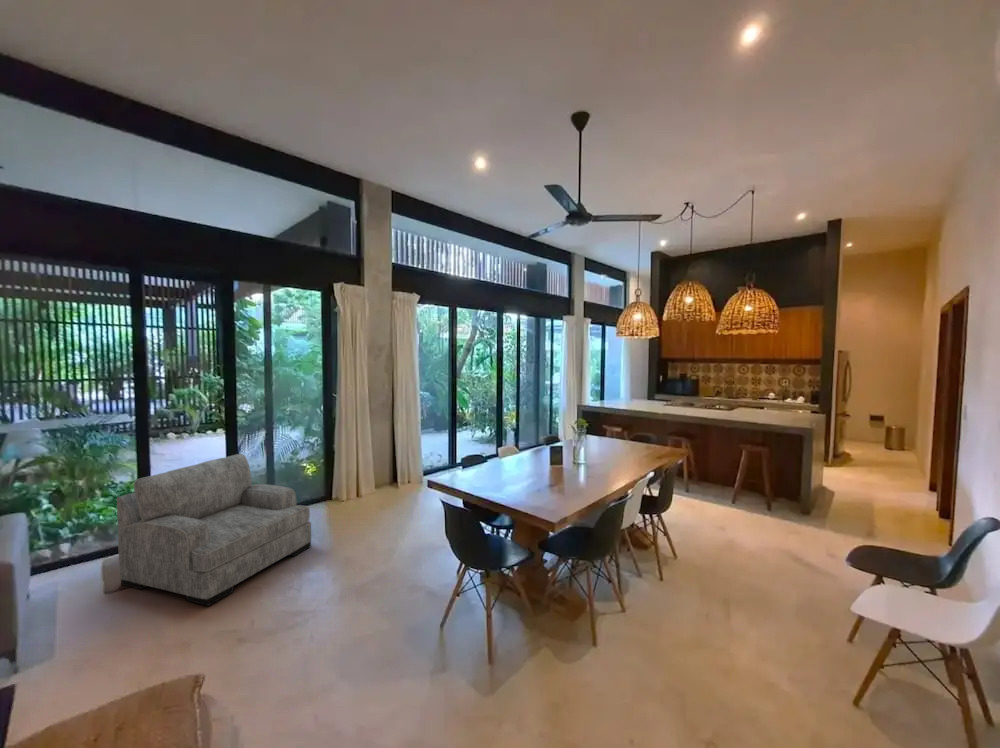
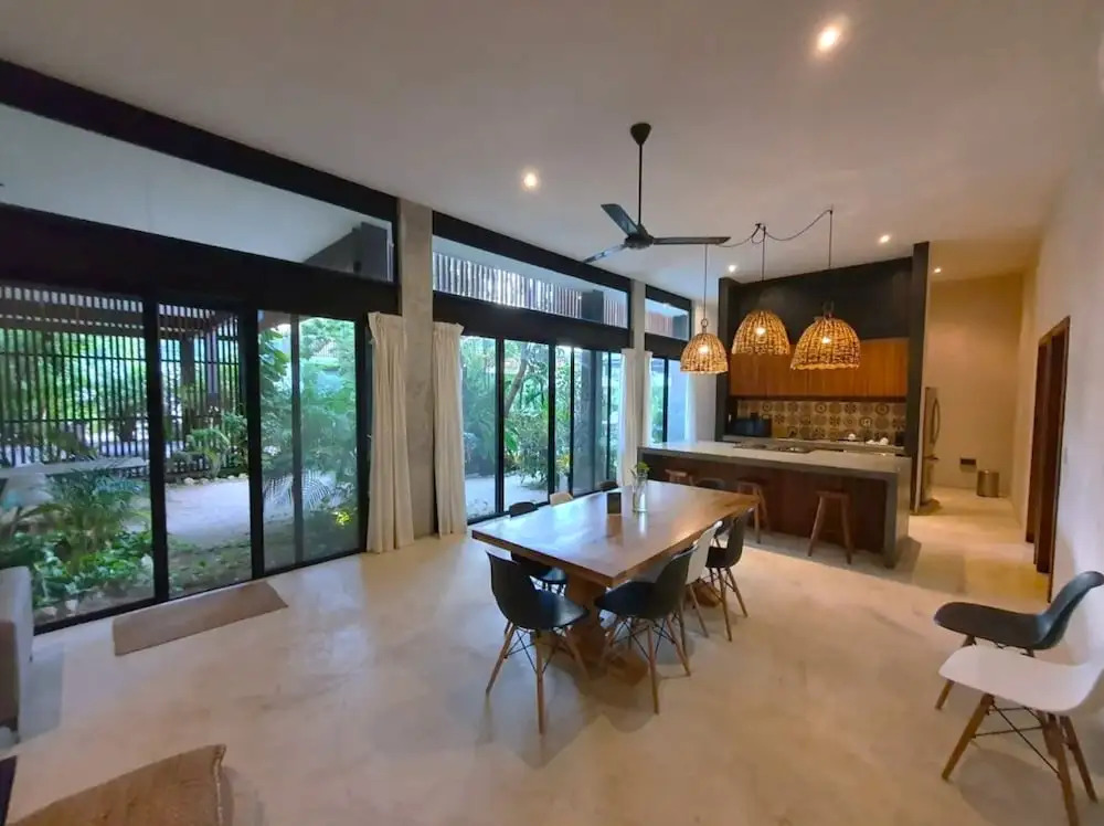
- armchair (224, 515)
